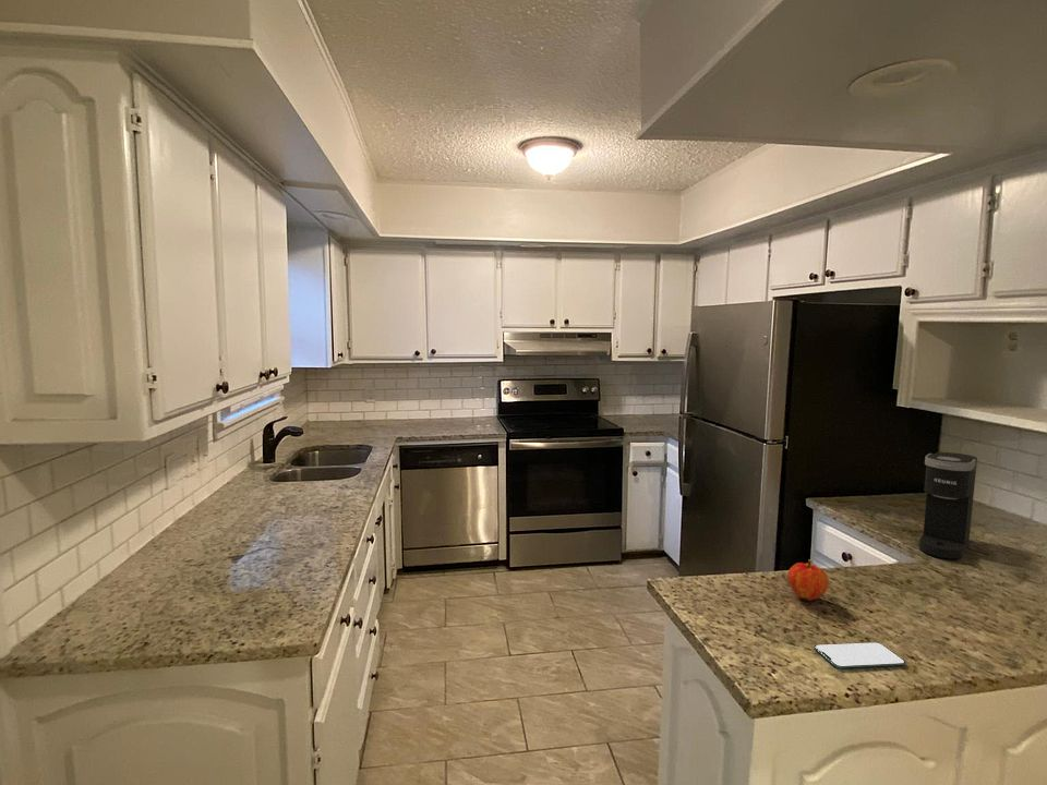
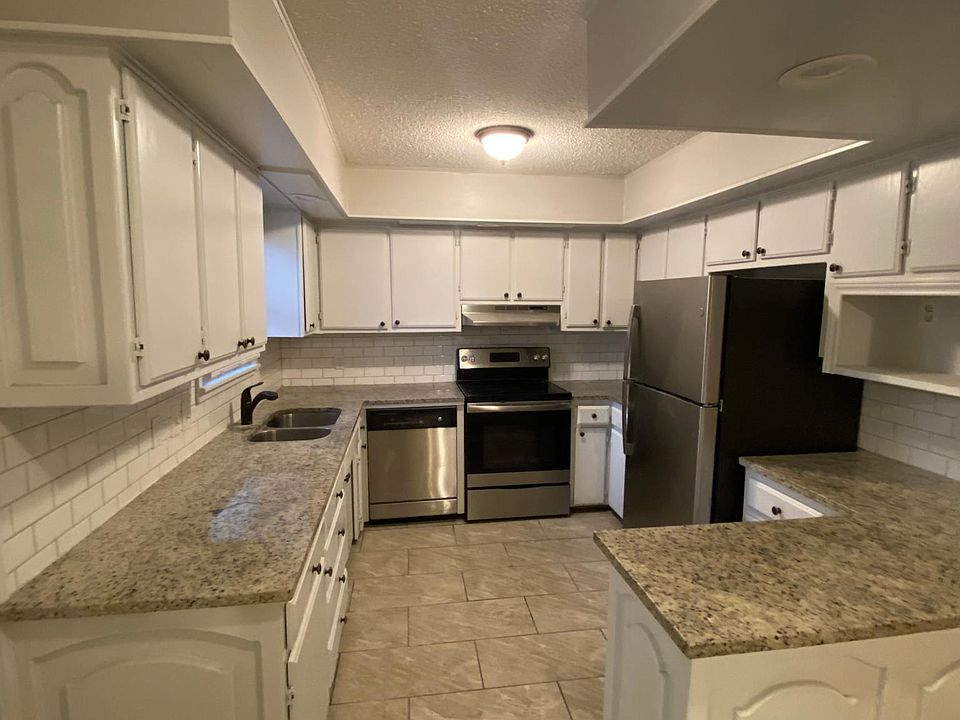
- smartphone (858, 654)
- fruit (807, 579)
- coffee maker (948, 500)
